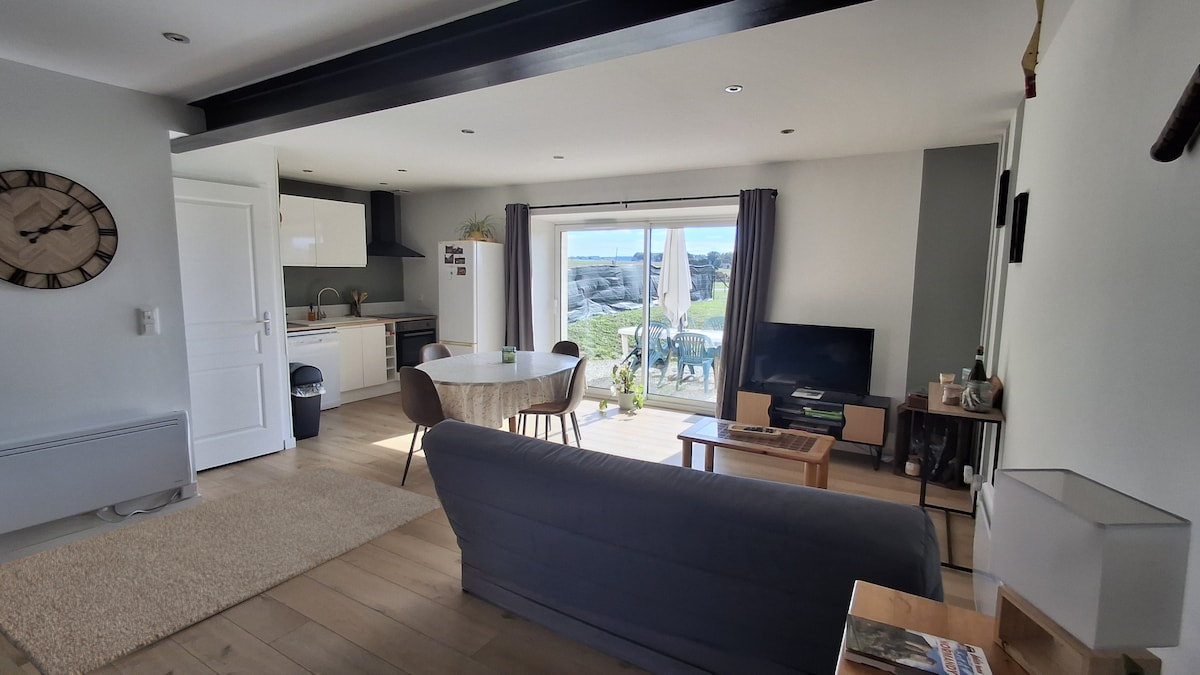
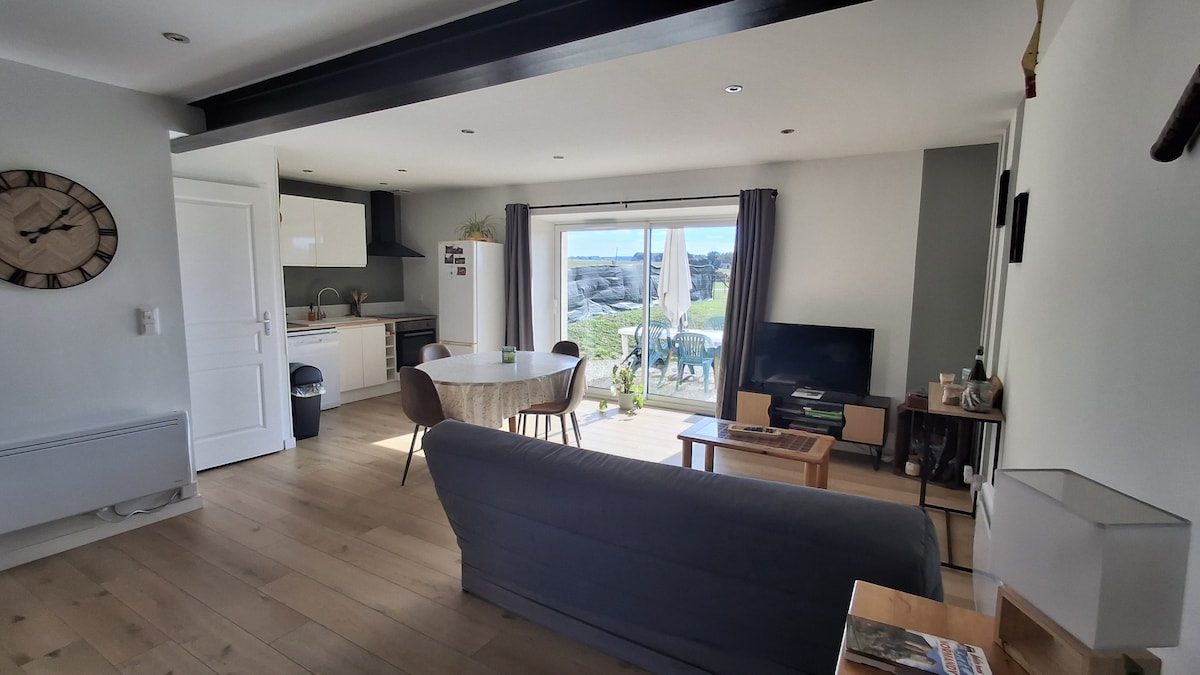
- rug (239, 536)
